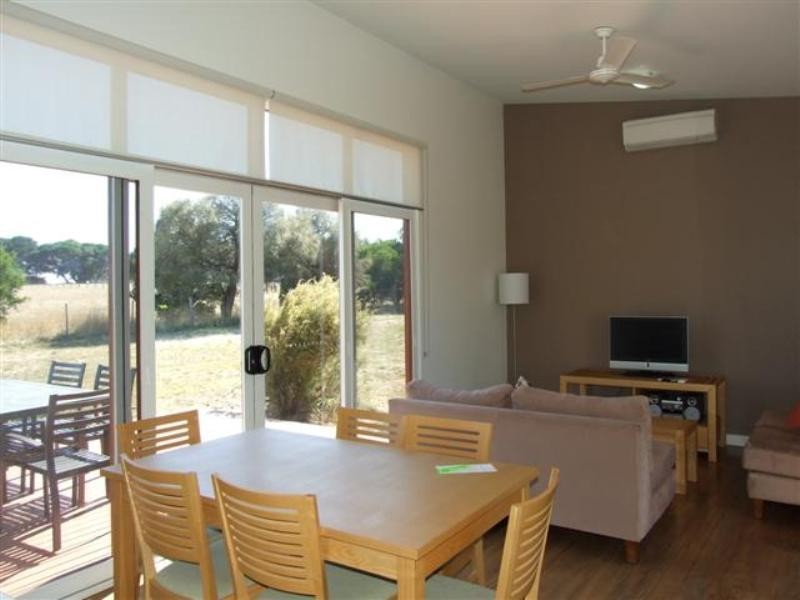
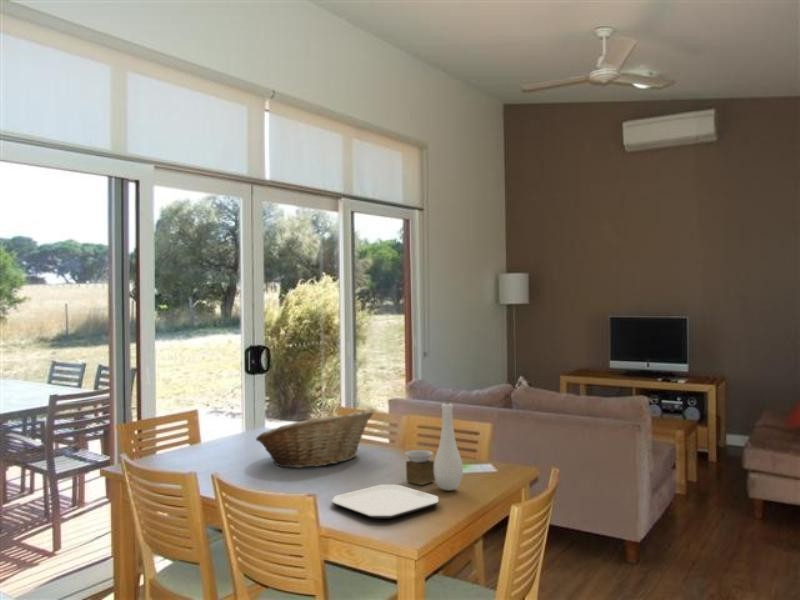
+ vase (439, 444)
+ plate (385, 501)
+ fruit basket (317, 434)
